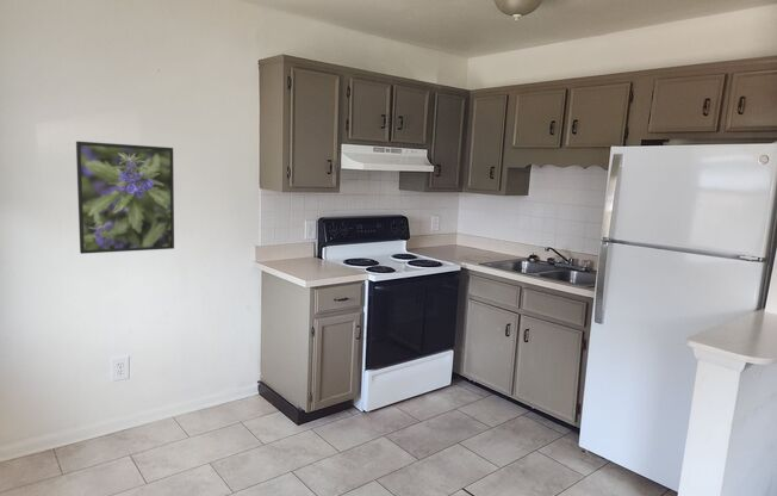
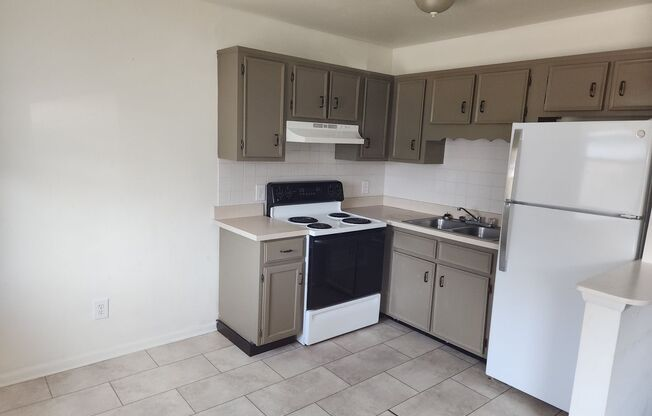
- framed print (128, 198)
